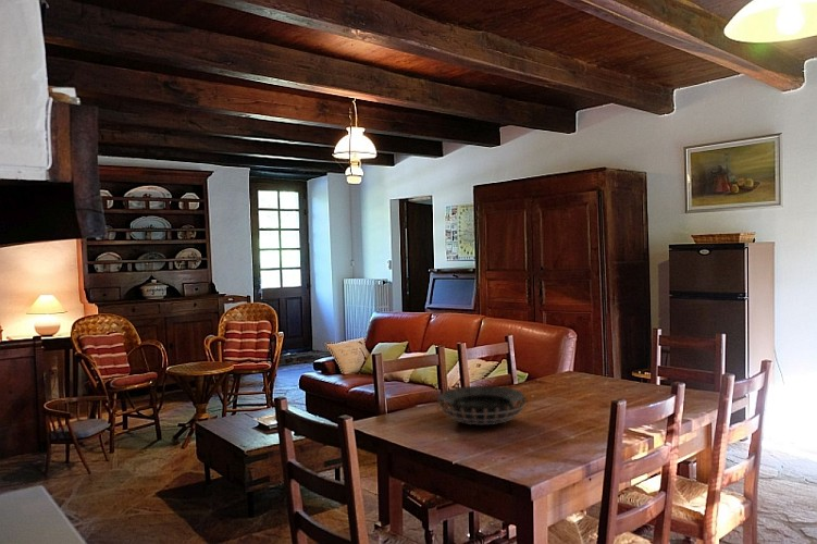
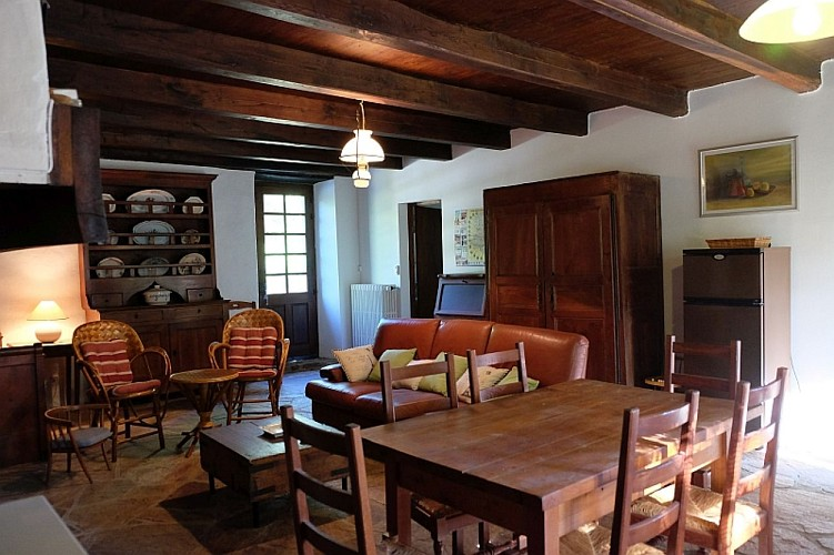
- decorative bowl (483, 408)
